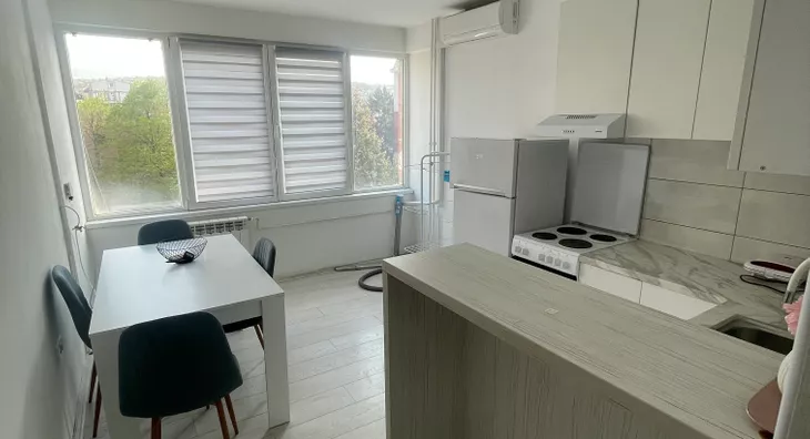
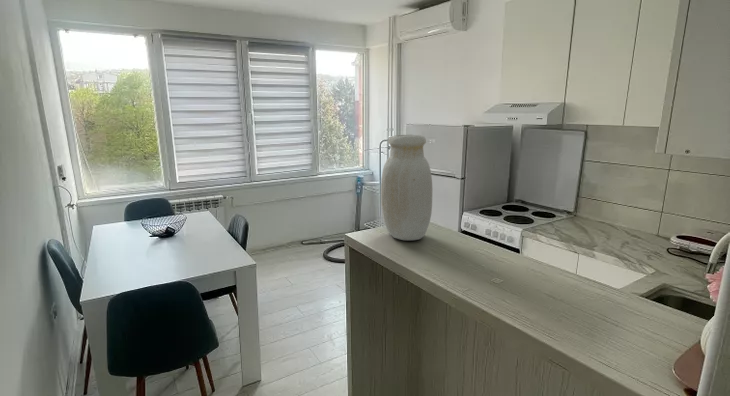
+ jar (406, 186)
